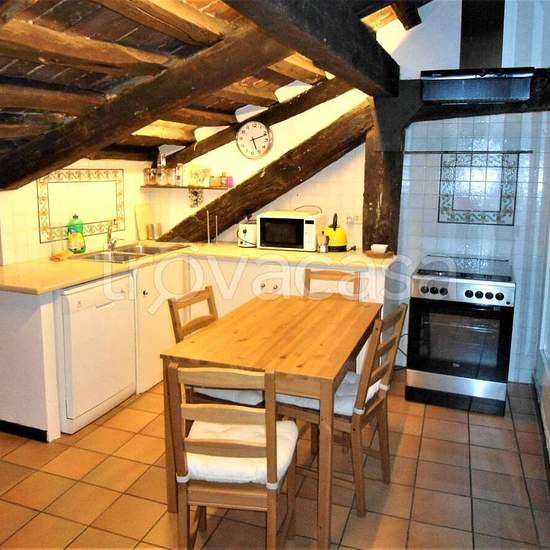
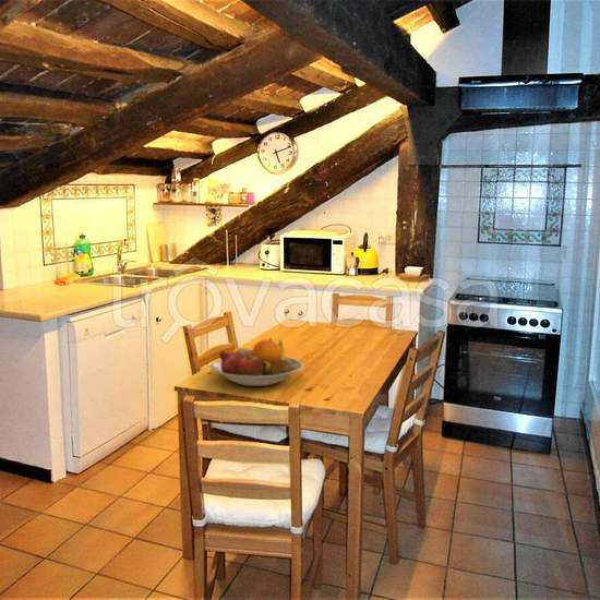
+ fruit bowl (256, 361)
